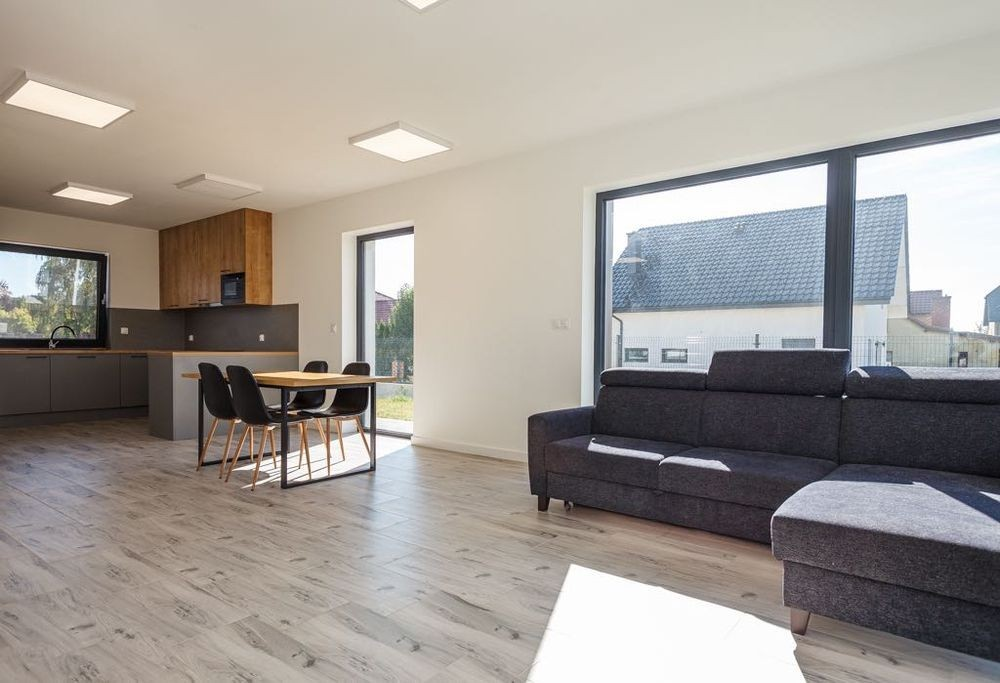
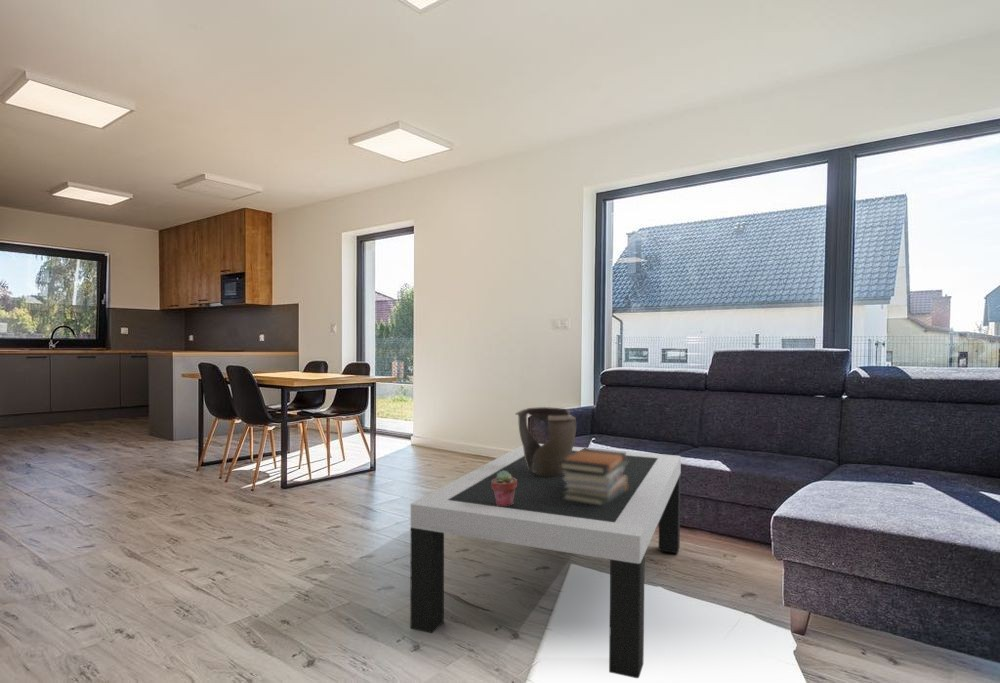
+ decorative bowl (549, 440)
+ potted succulent (504, 486)
+ book stack (594, 475)
+ coffee table (566, 529)
